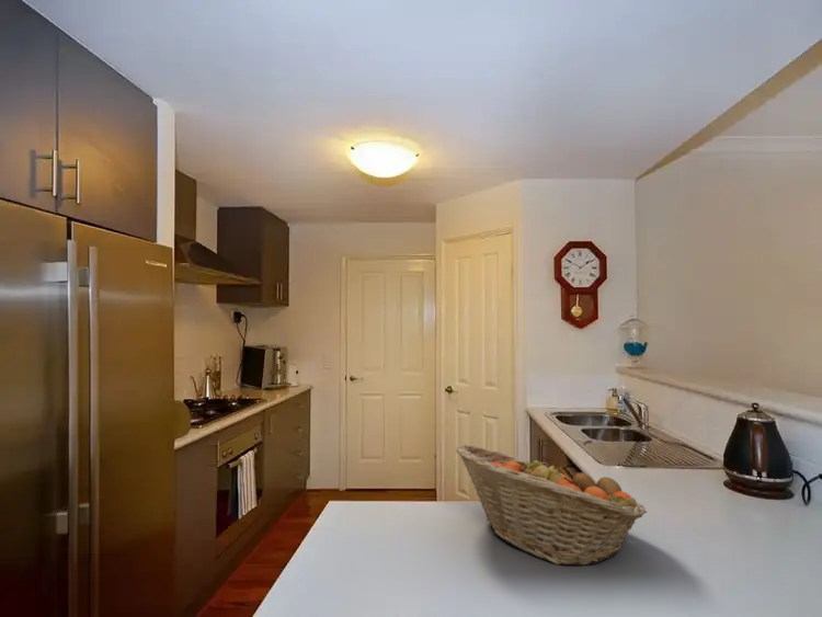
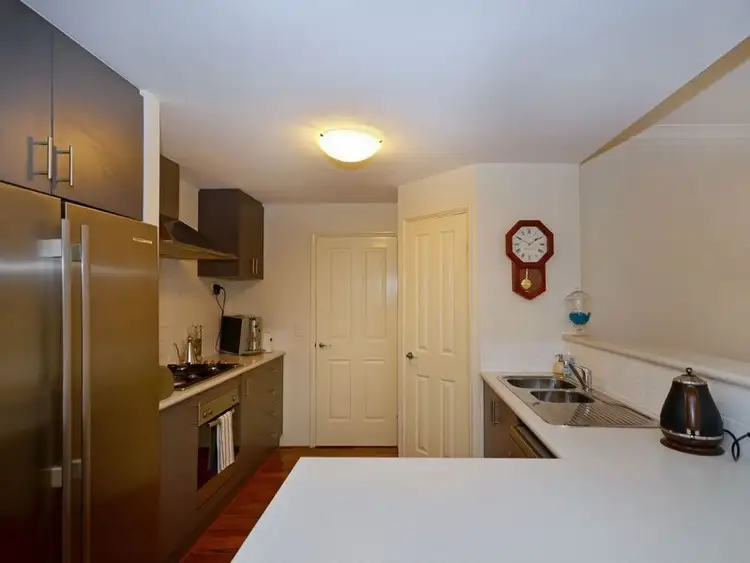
- fruit basket (543, 491)
